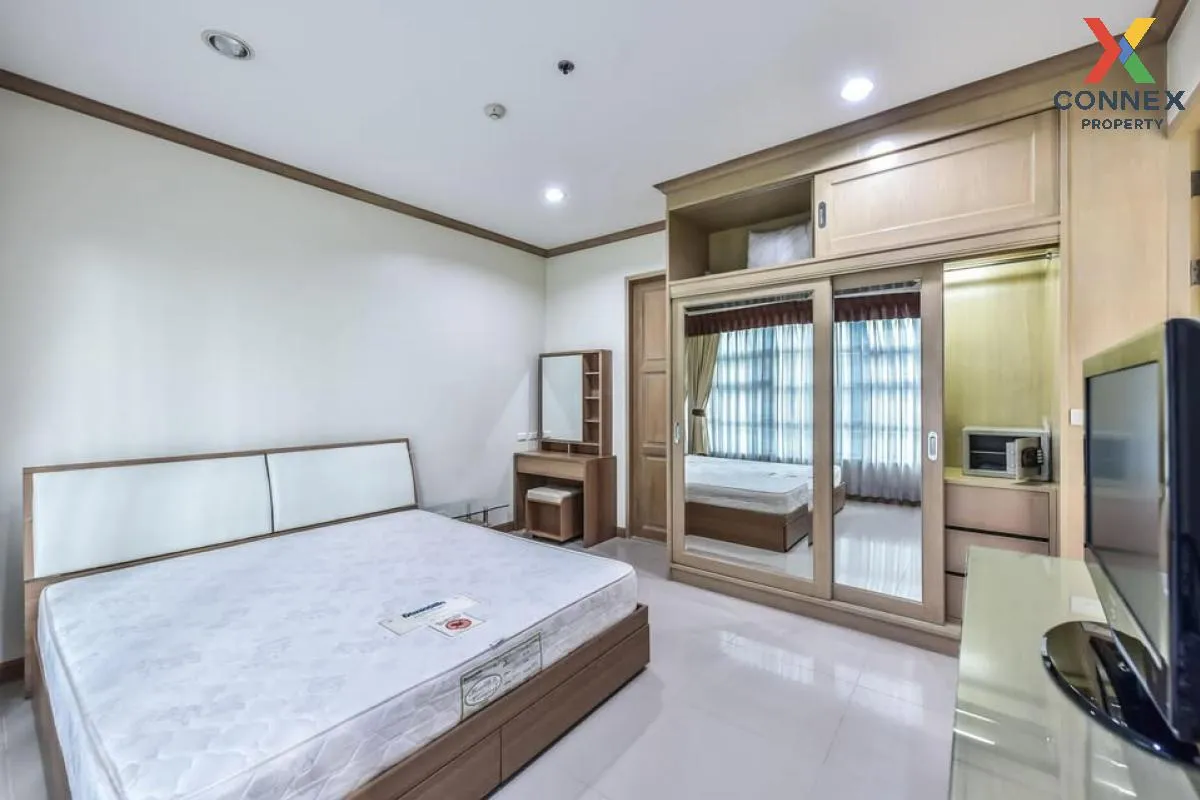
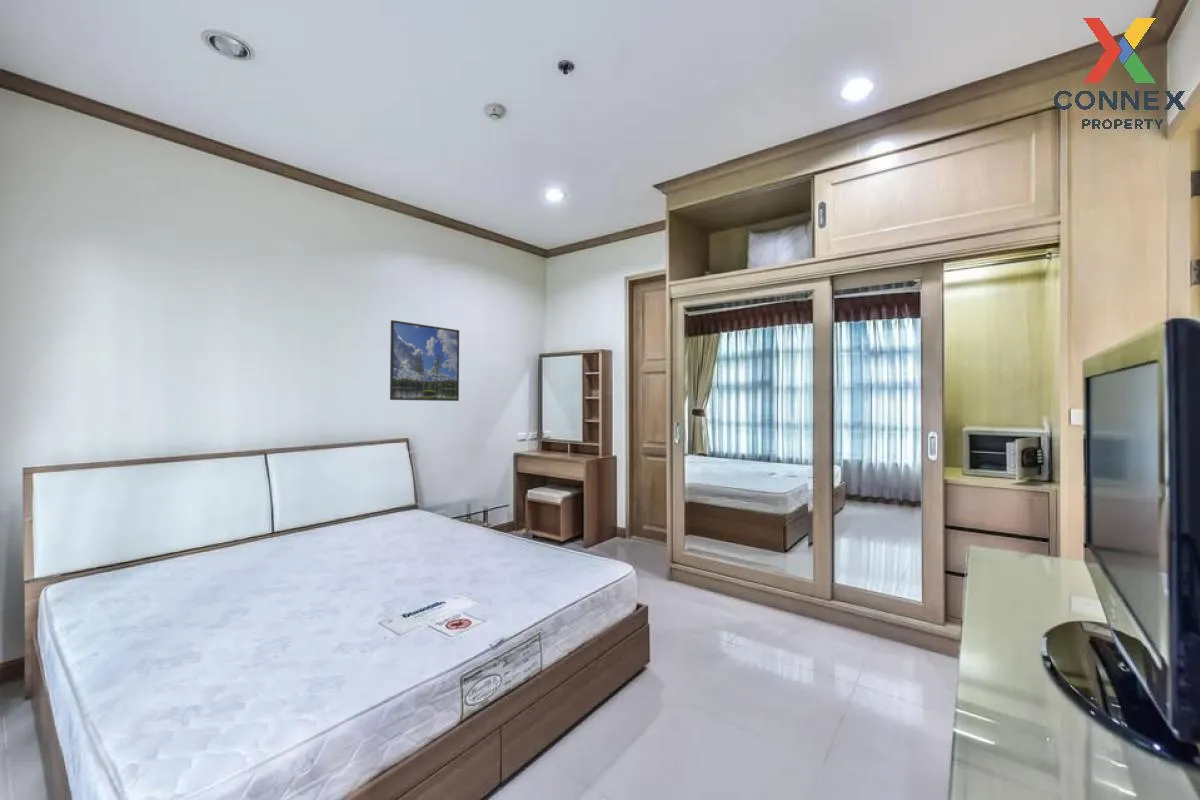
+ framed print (426, 362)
